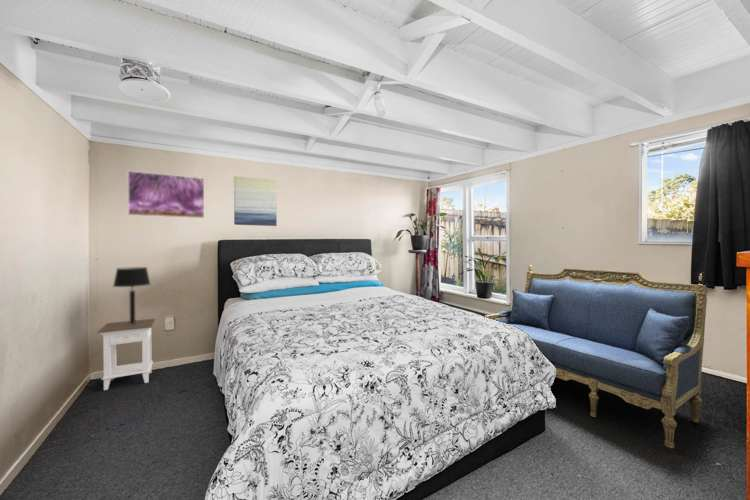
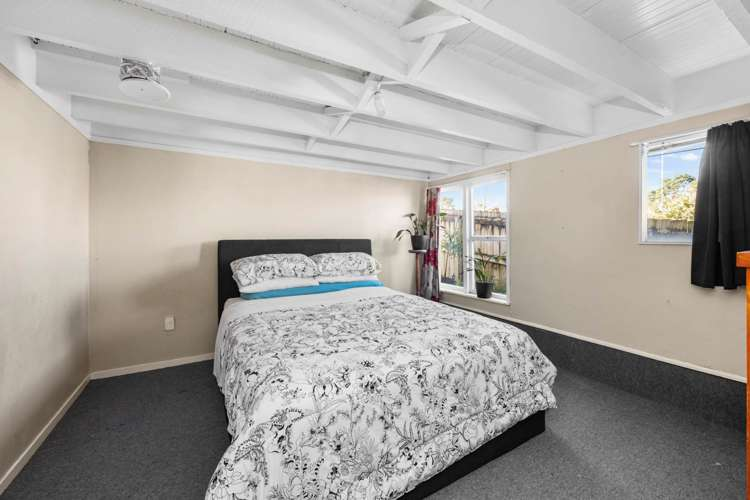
- table lamp (132, 295)
- nightstand (129, 342)
- settee (577, 329)
- wall art (255, 201)
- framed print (168, 195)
